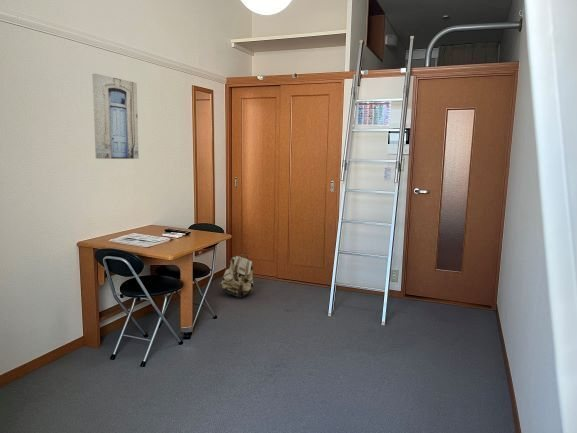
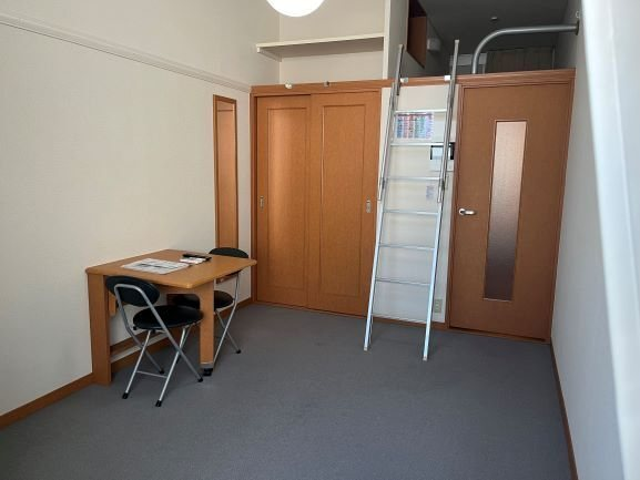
- backpack (236, 274)
- wall art (117, 119)
